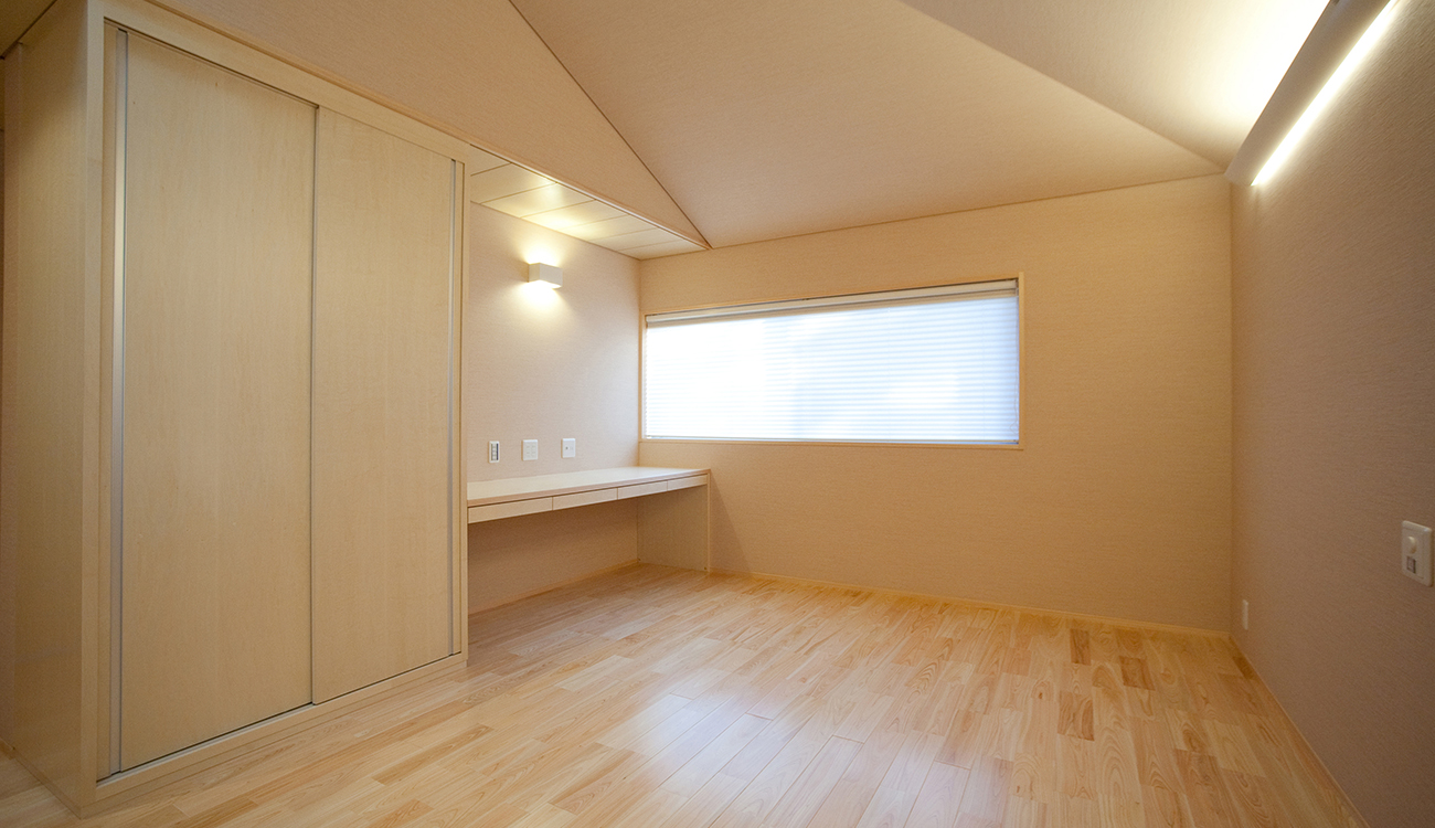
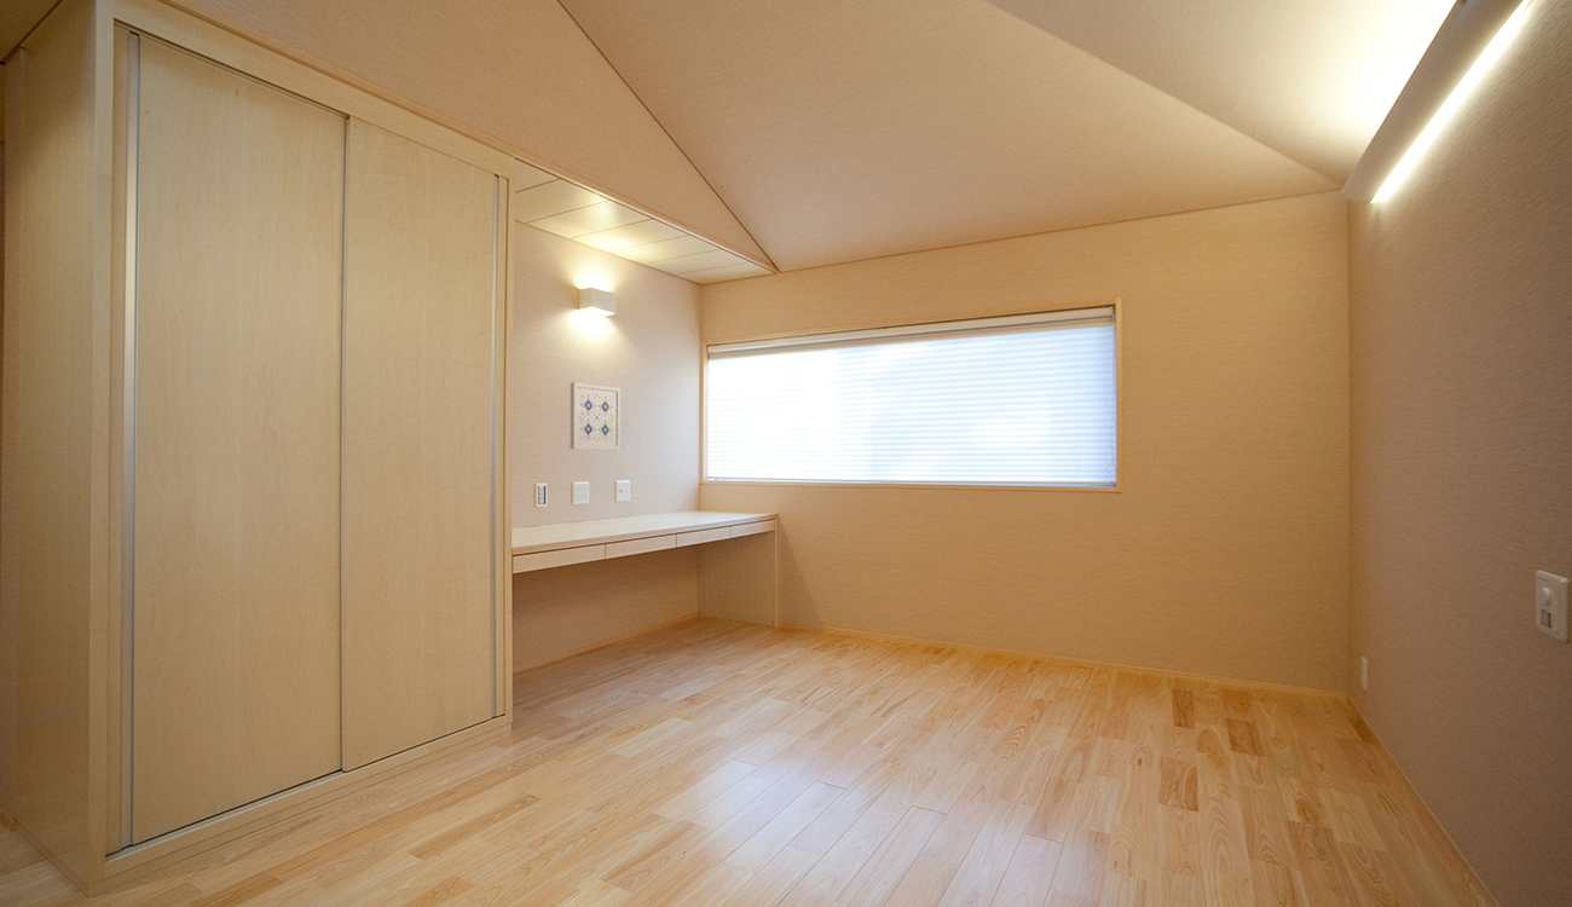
+ wall art (596, 417)
